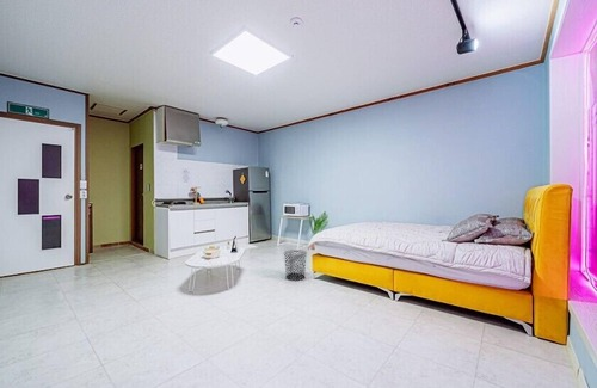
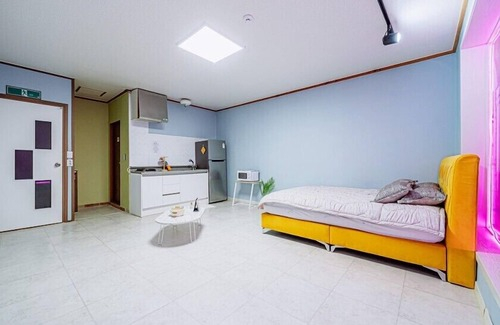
- waste bin (295, 264)
